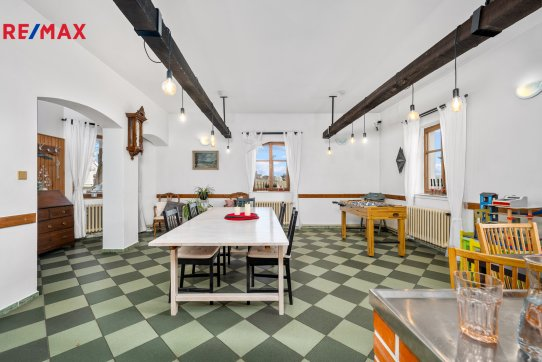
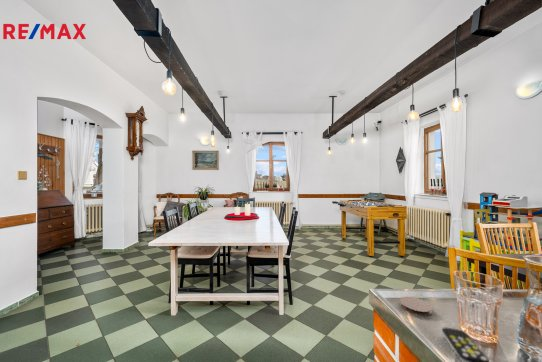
+ remote control (463, 345)
+ coaster (415, 305)
